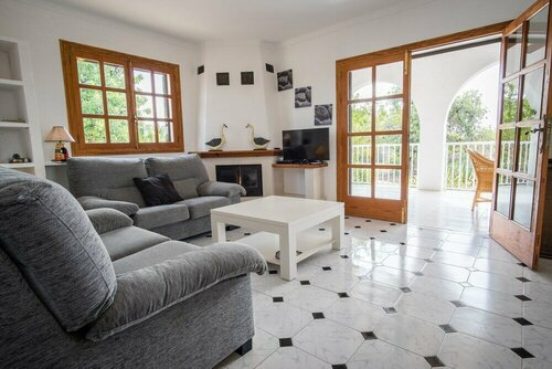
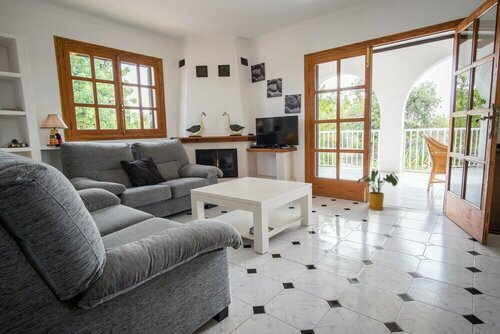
+ house plant (378, 189)
